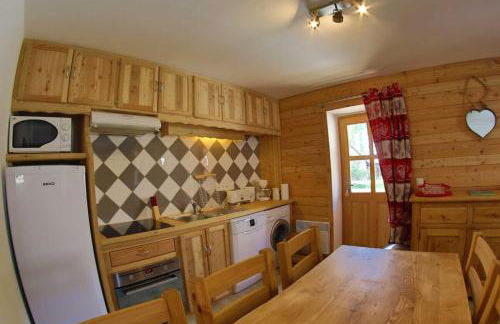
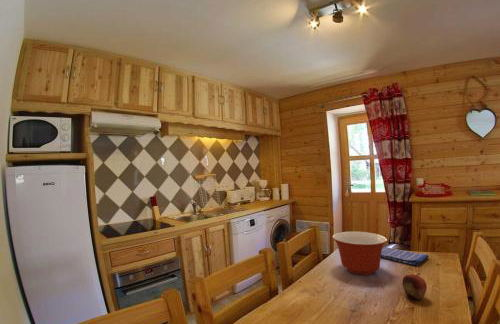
+ dish towel (399, 254)
+ mixing bowl (359, 253)
+ fruit (414, 284)
